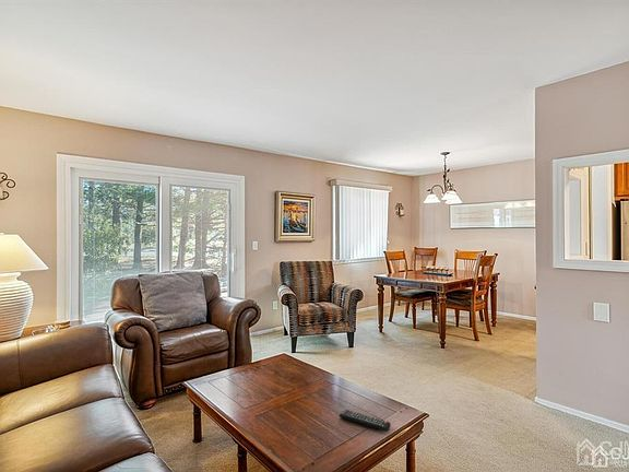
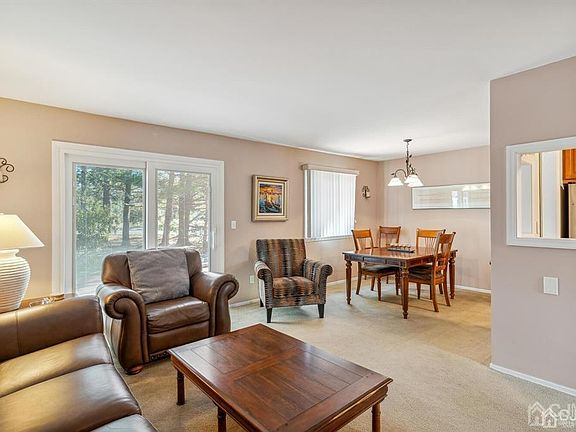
- remote control (364, 420)
